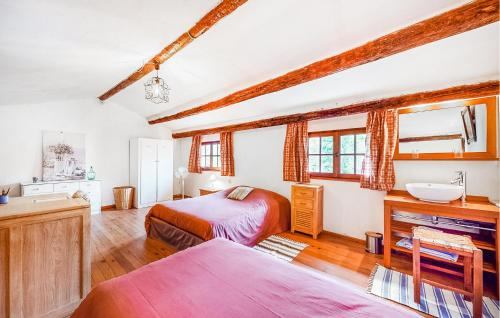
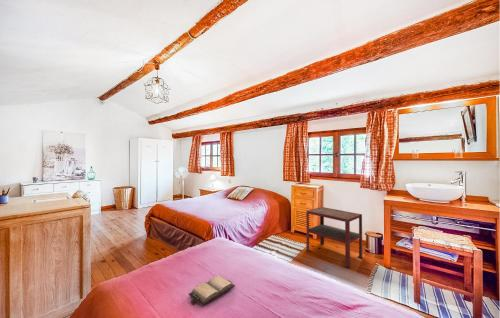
+ hardback book (212, 288)
+ side table (333, 233)
